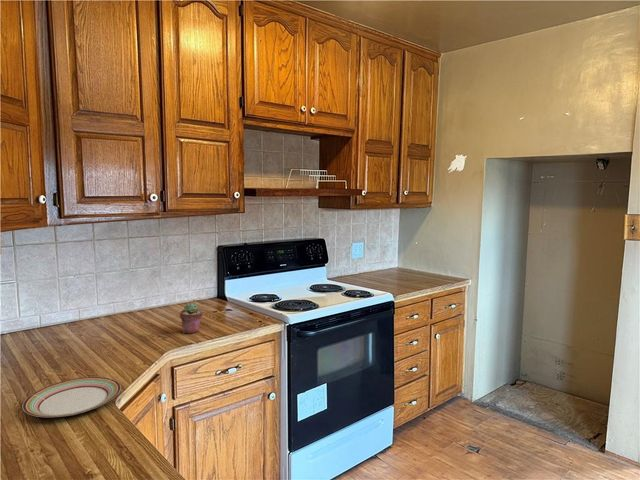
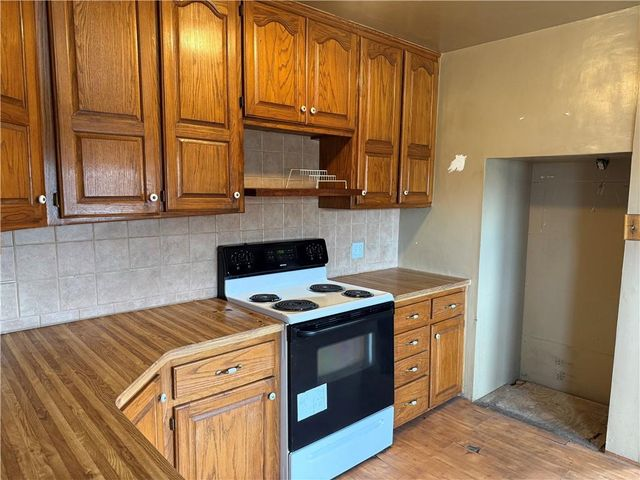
- plate (74, 398)
- potted succulent (191, 317)
